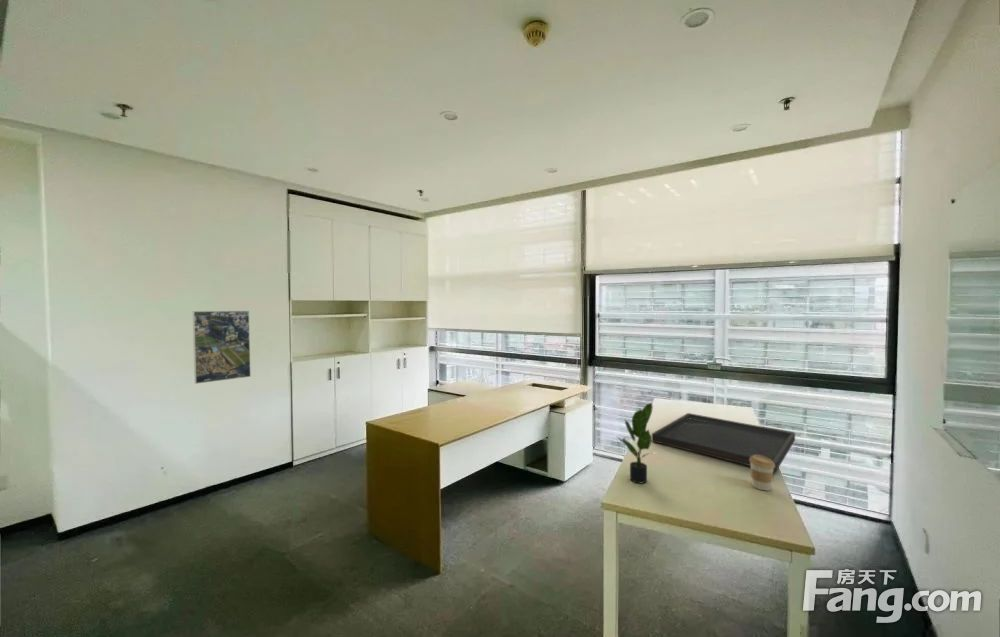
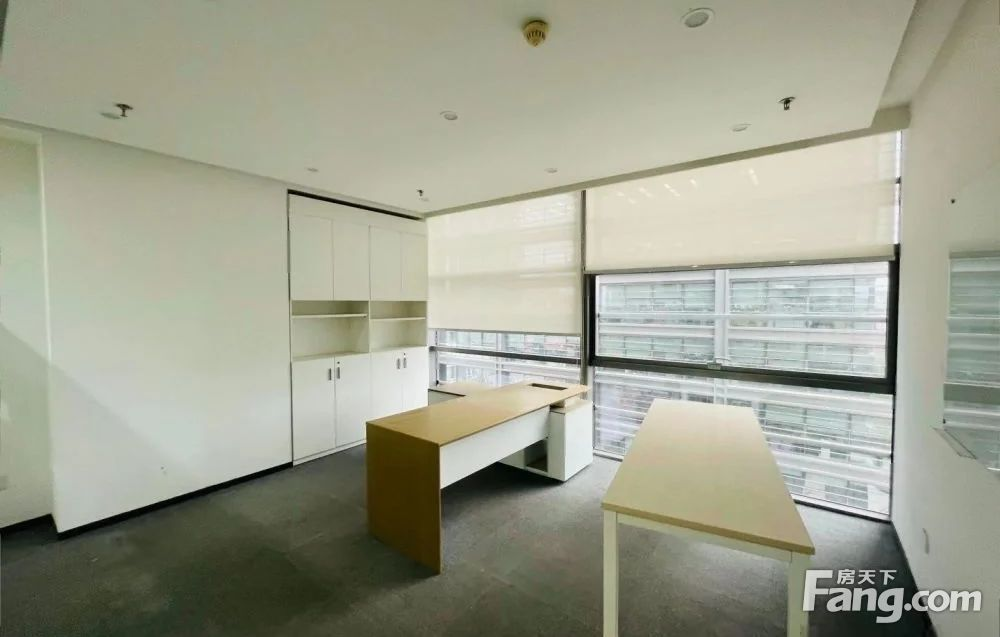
- monitor (723, 437)
- potted plant (639, 440)
- coffee cup (761, 472)
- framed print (223, 345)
